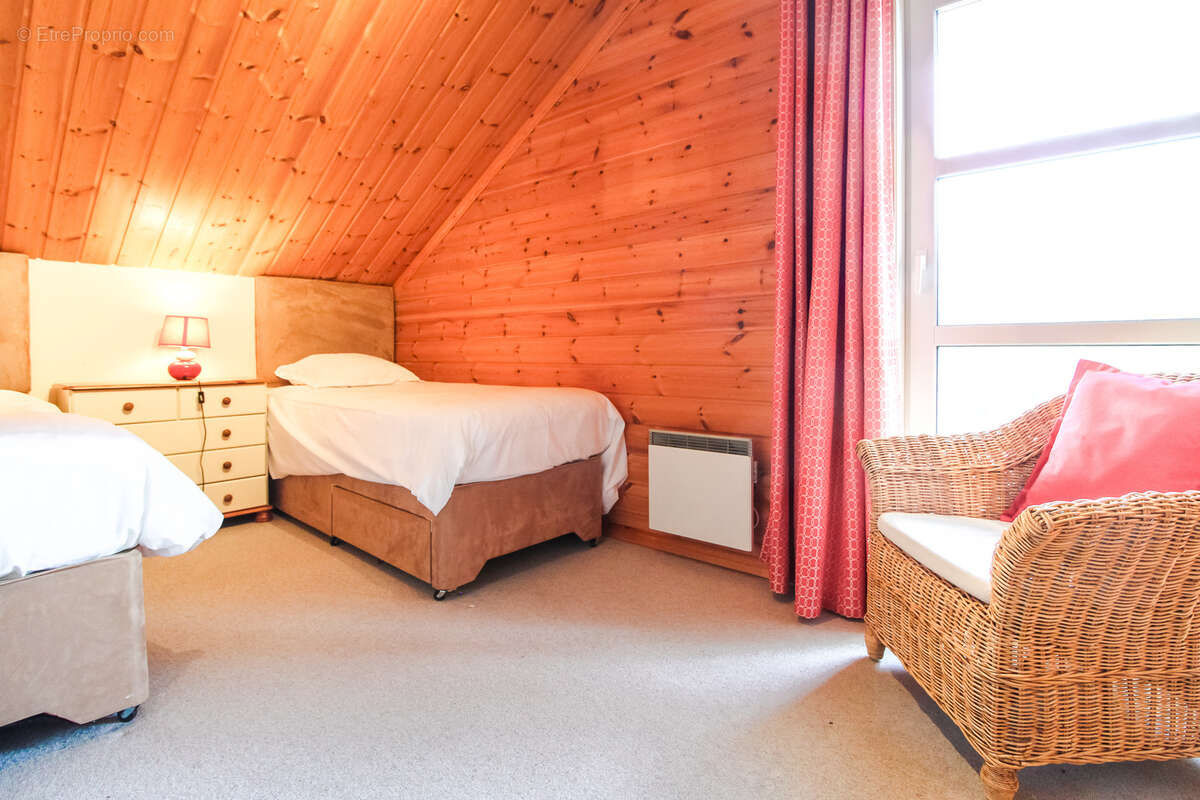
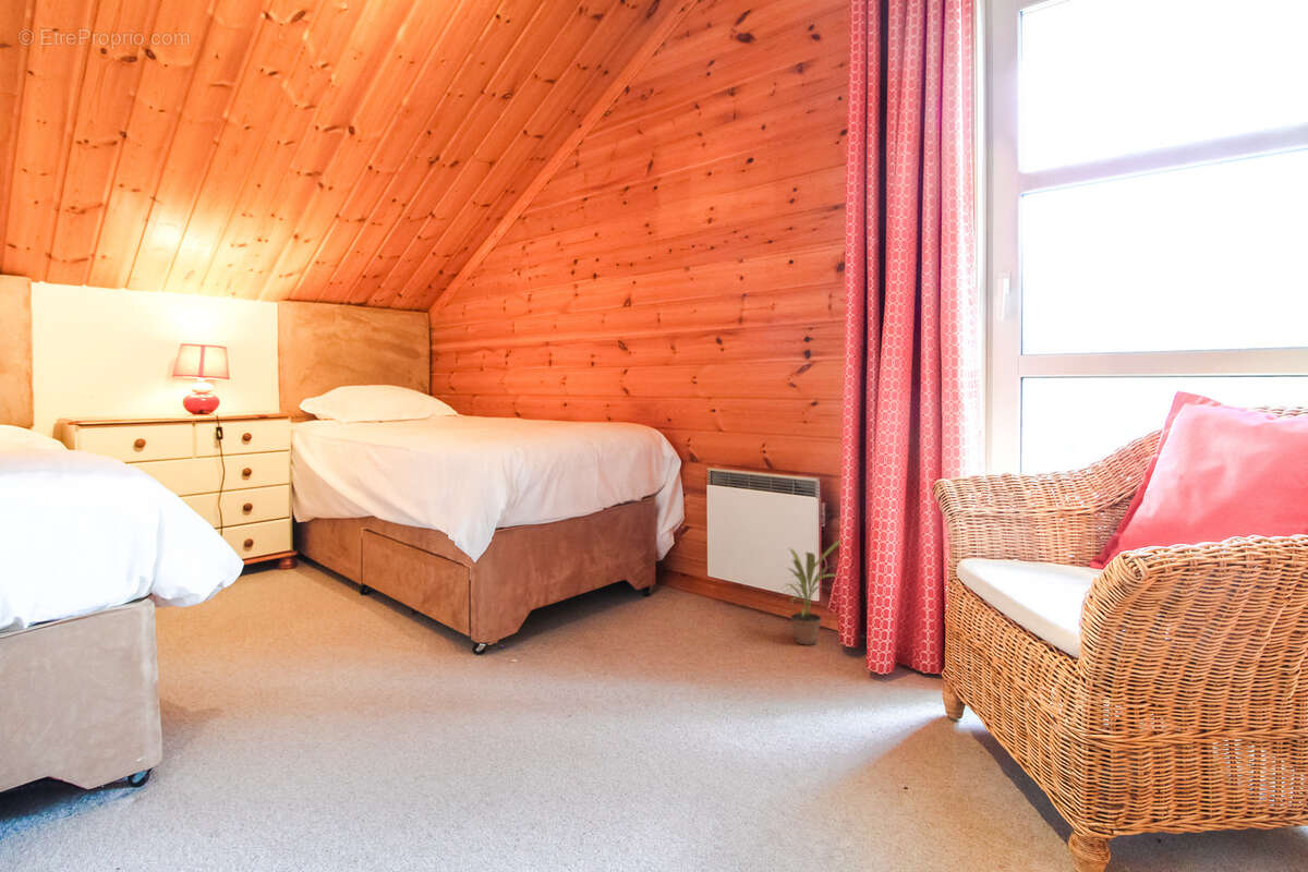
+ potted plant (807, 592)
